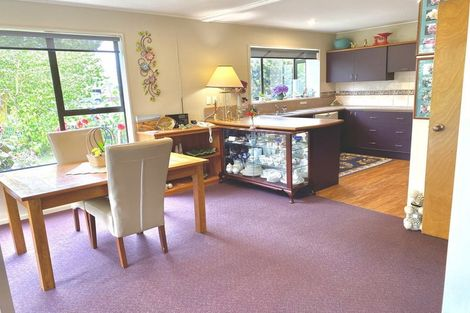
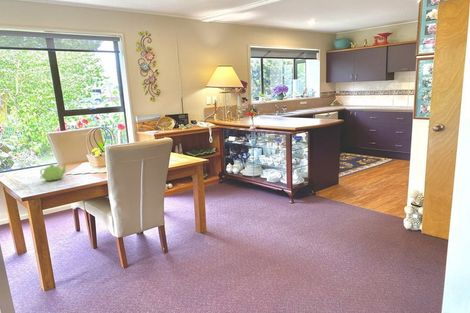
+ teapot (54, 171)
